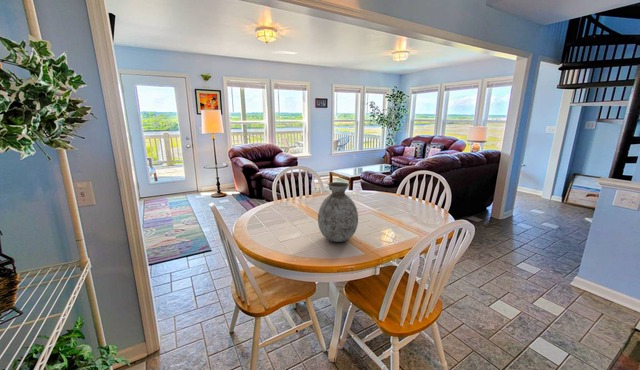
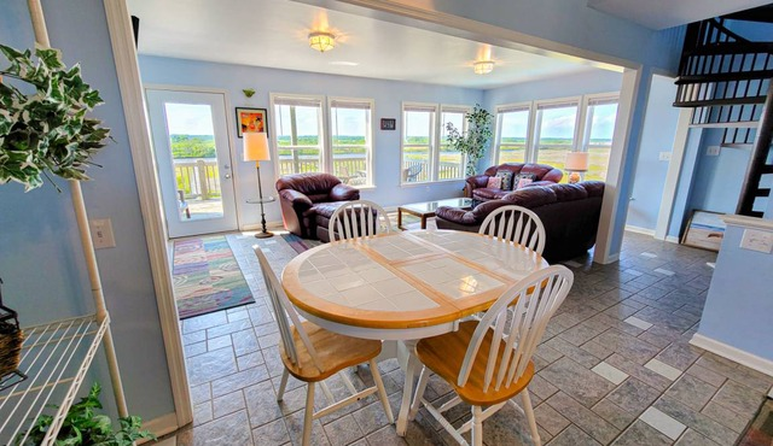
- vase (338, 212)
